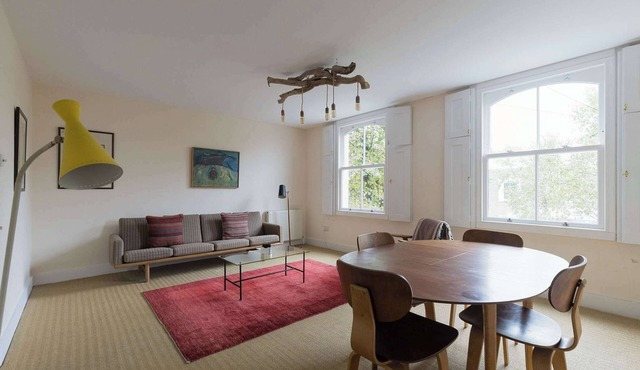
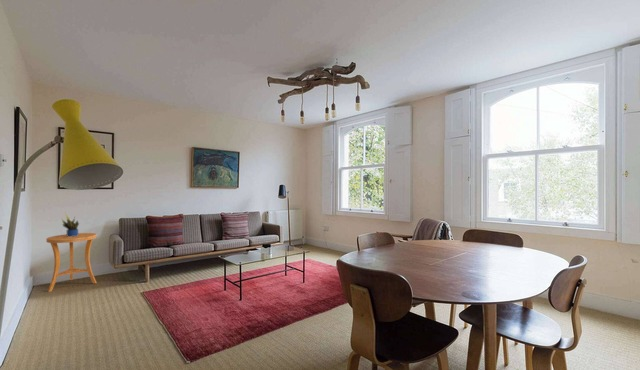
+ potted plant (69, 223)
+ side table (72, 260)
